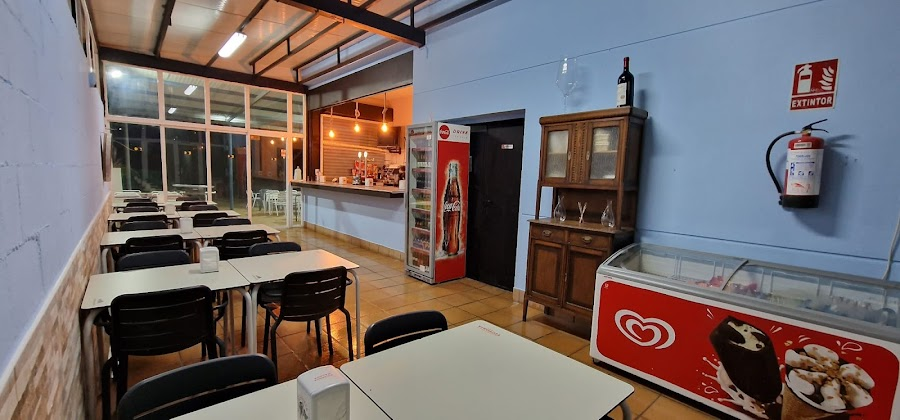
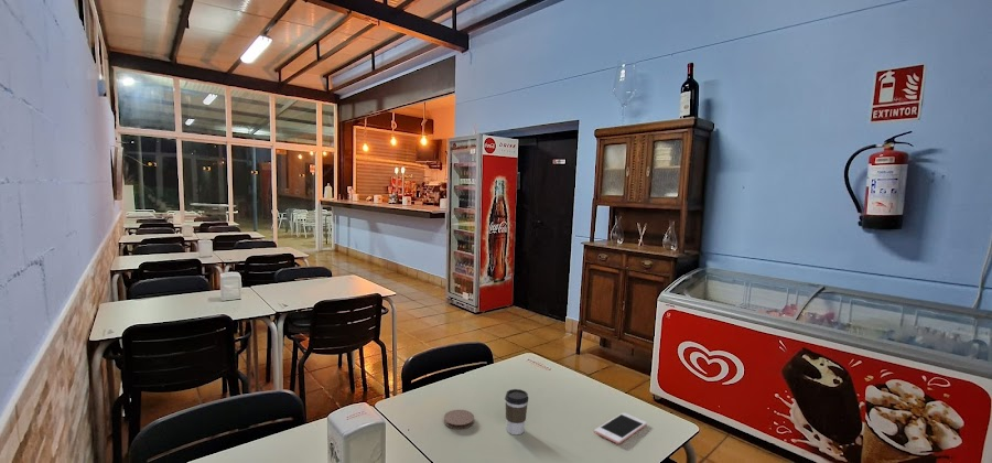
+ cell phone (621, 427)
+ coffee cup (516, 411)
+ coaster (459, 419)
